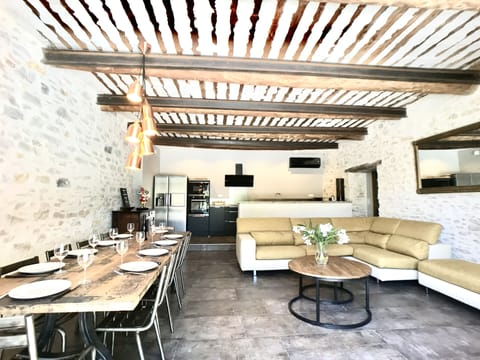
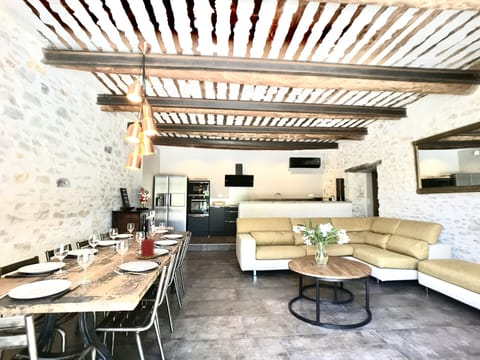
+ candle (147, 248)
